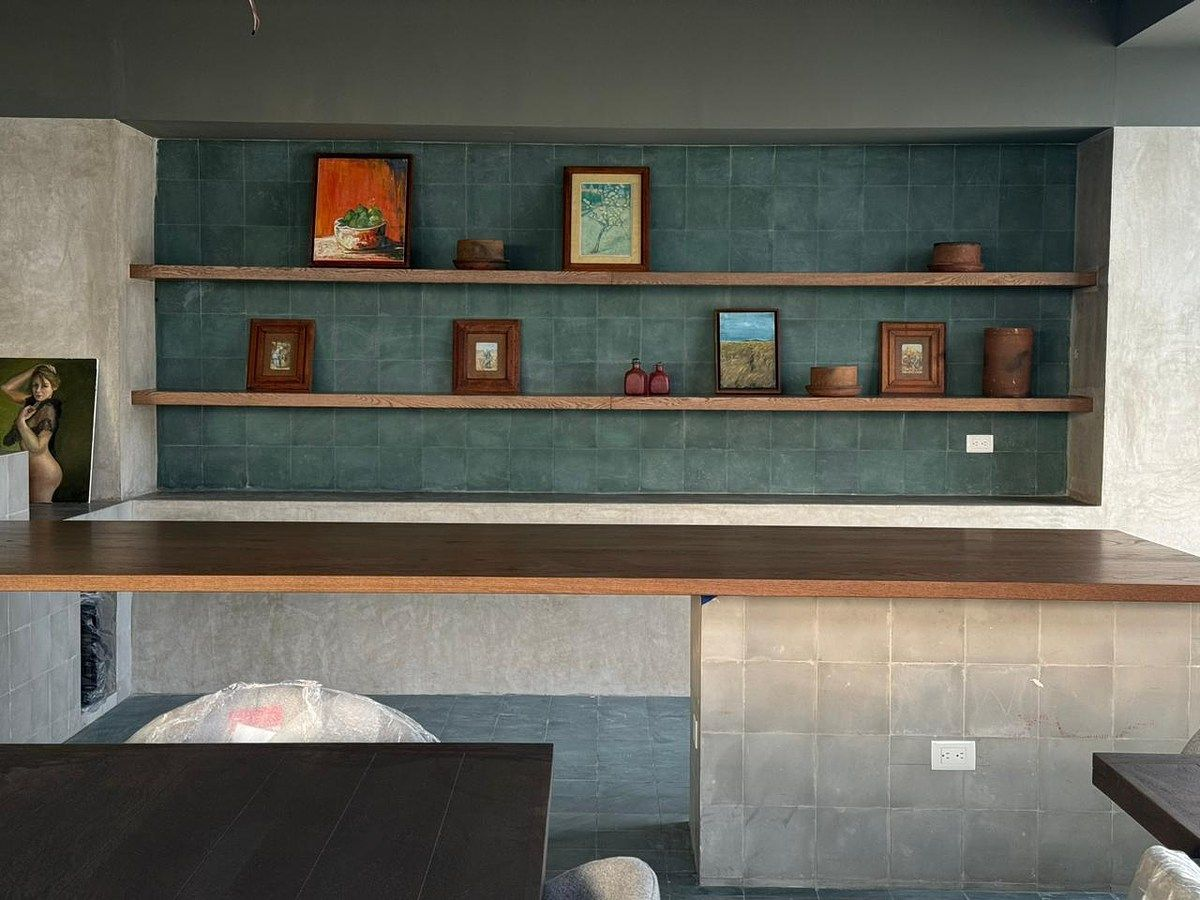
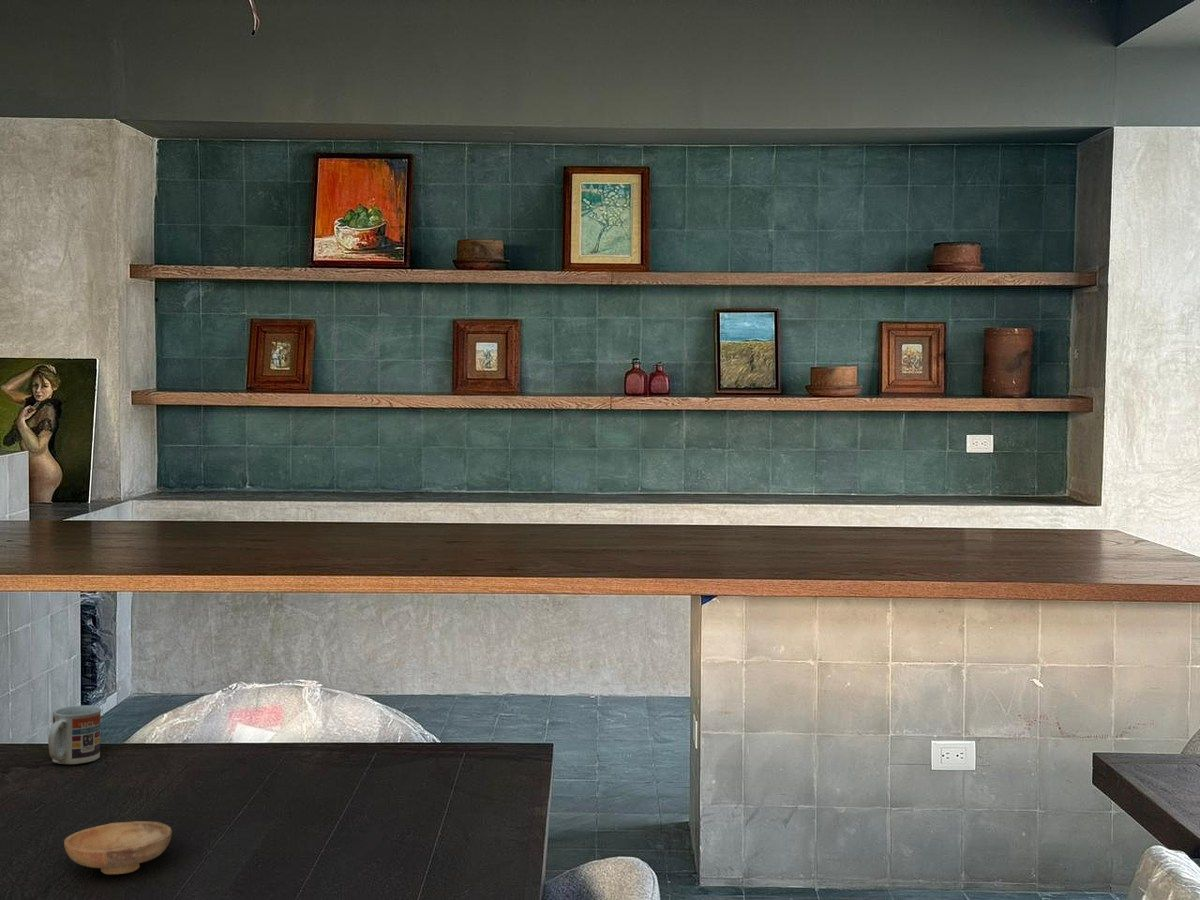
+ bowl (118, 851)
+ cup (71, 736)
